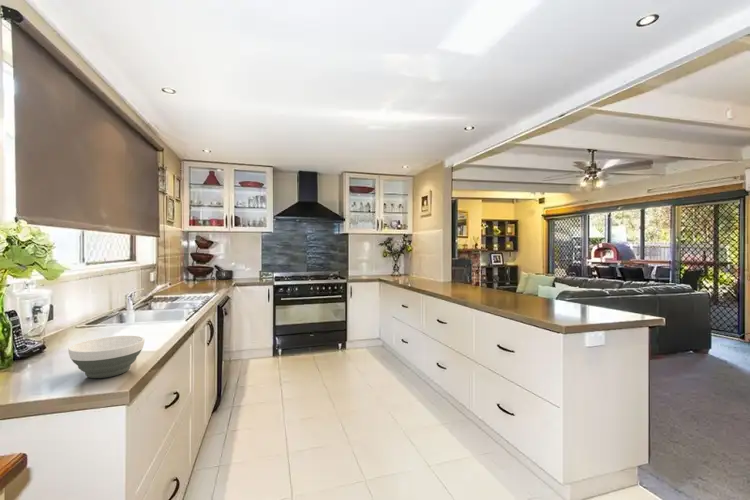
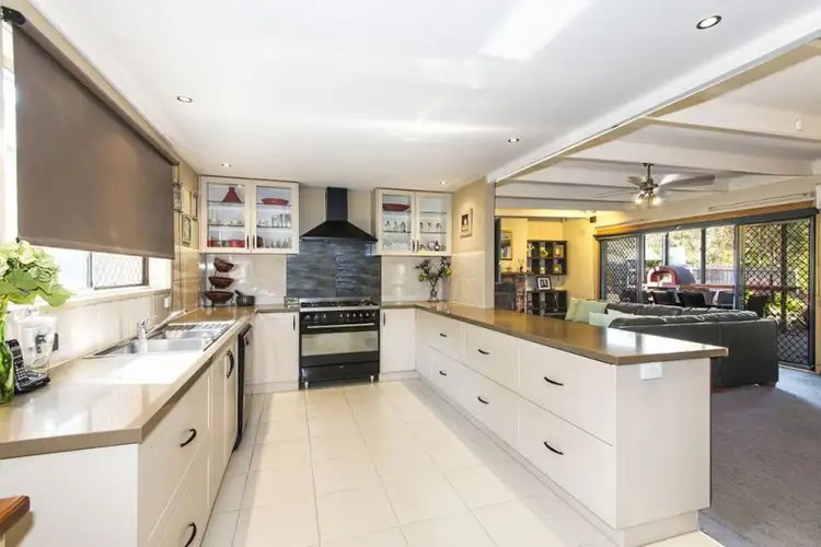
- bowl (108, 357)
